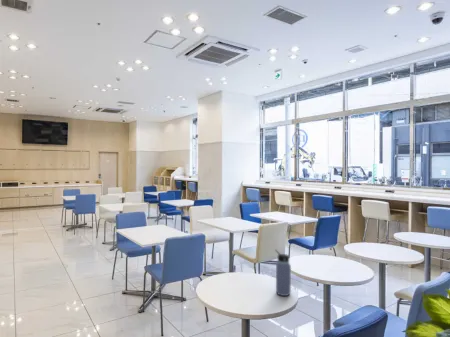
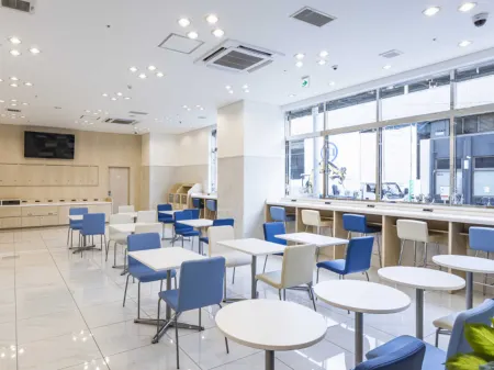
- water bottle (282, 271)
